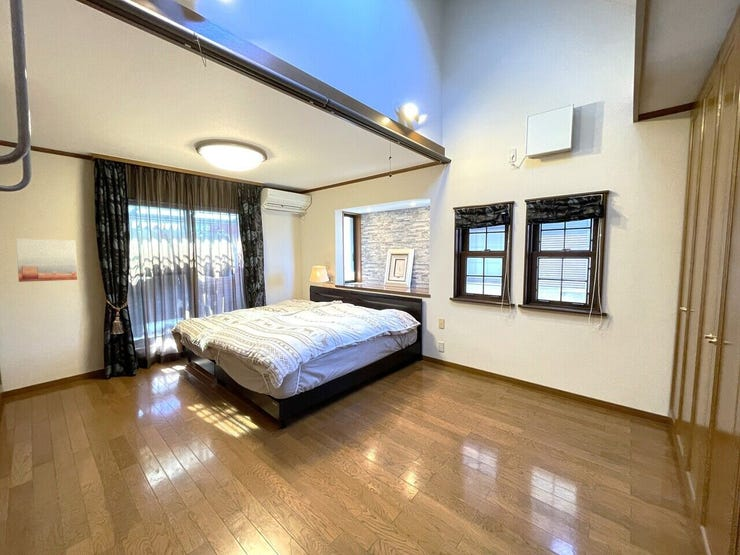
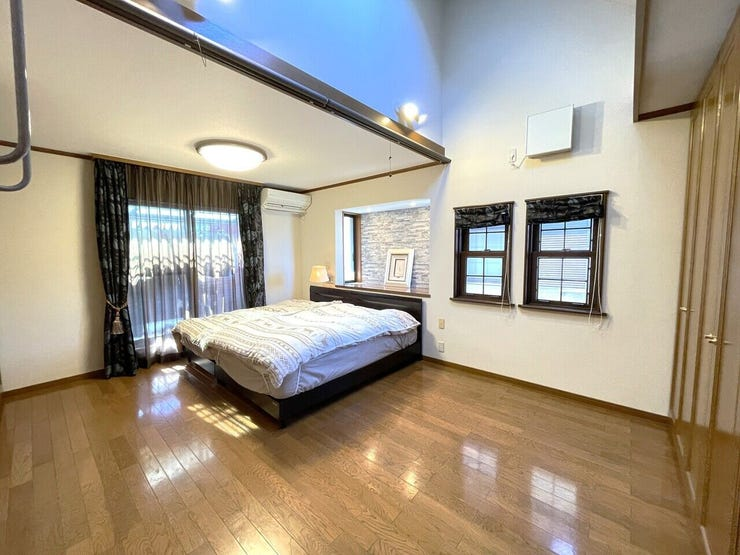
- wall art (48, 260)
